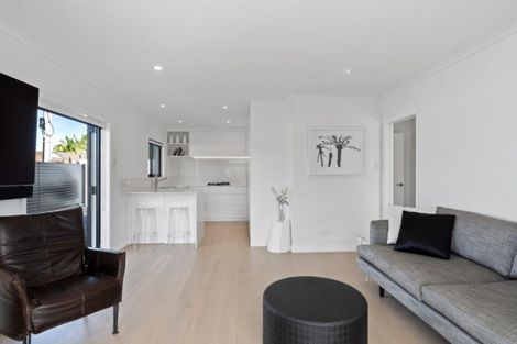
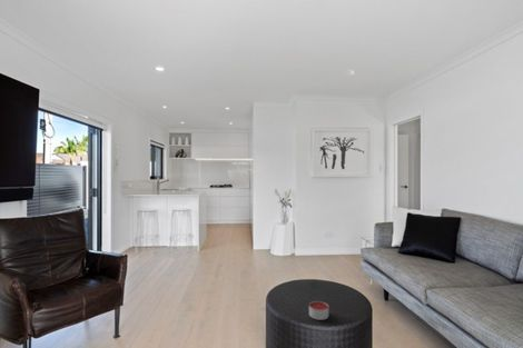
+ candle (318, 309)
